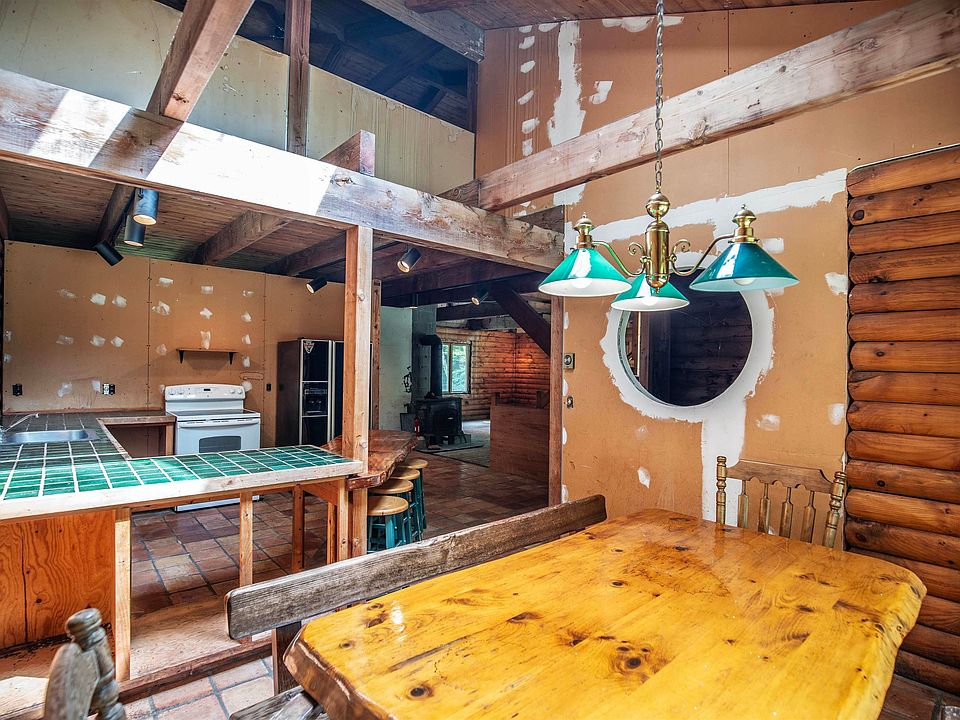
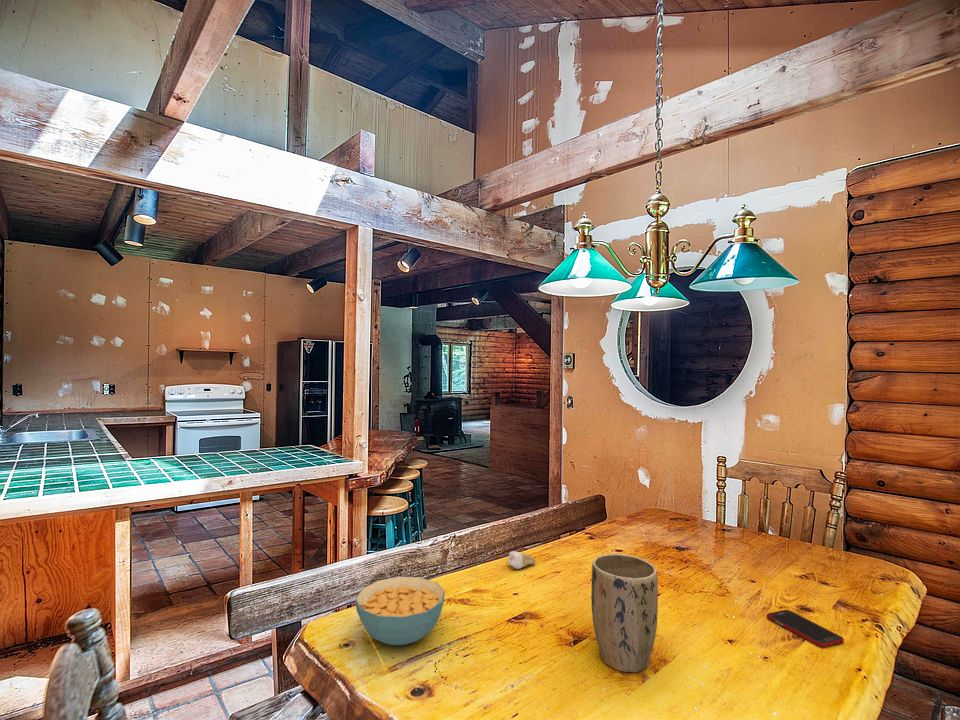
+ plant pot (623, 612)
+ tooth (522, 557)
+ cell phone (803, 627)
+ cereal bowl (400, 616)
